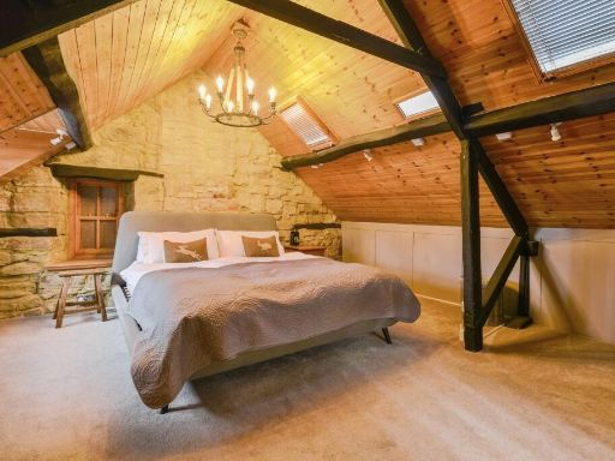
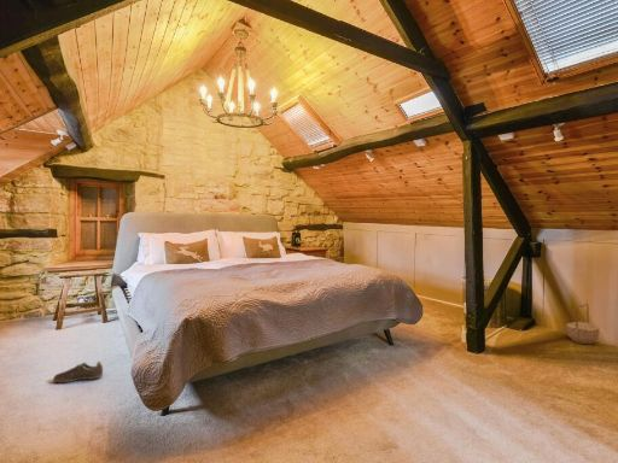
+ basket (582, 322)
+ sneaker (78, 370)
